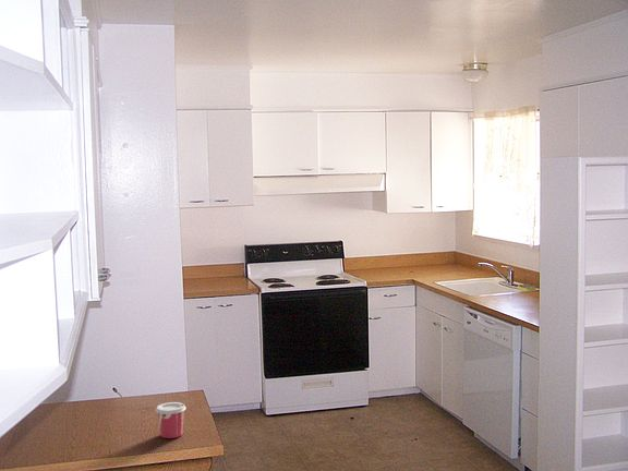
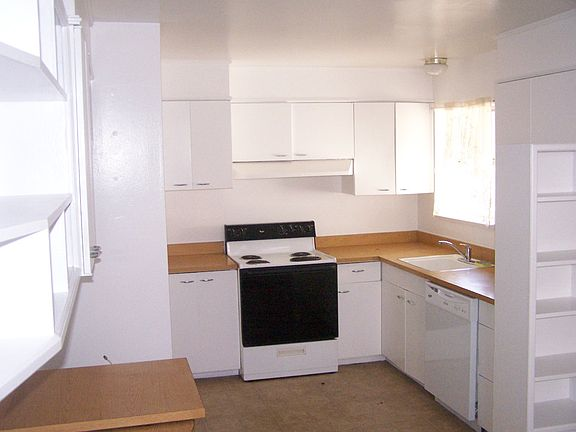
- cup (171, 420)
